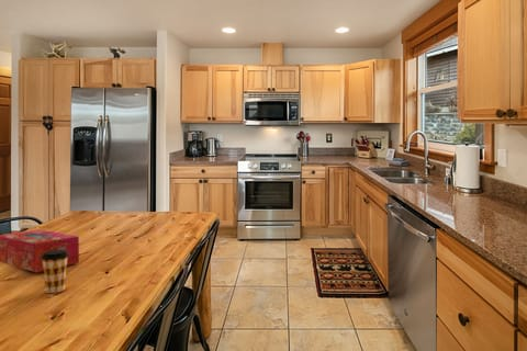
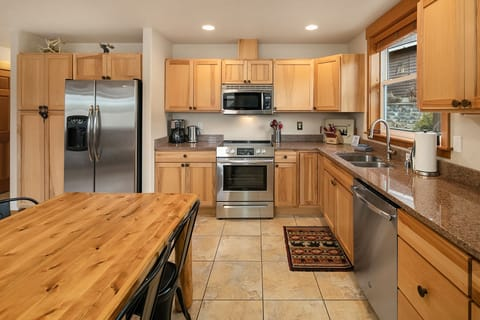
- coffee cup (55, 270)
- tissue box (37, 248)
